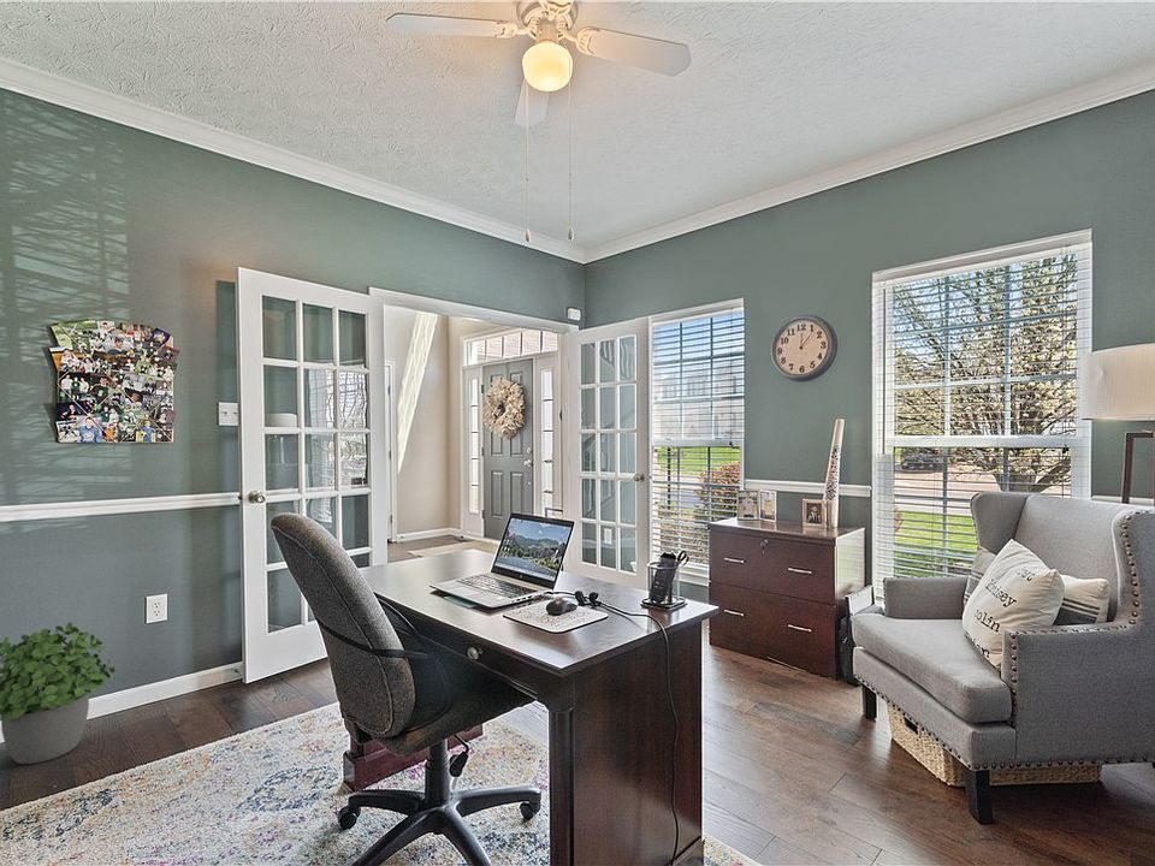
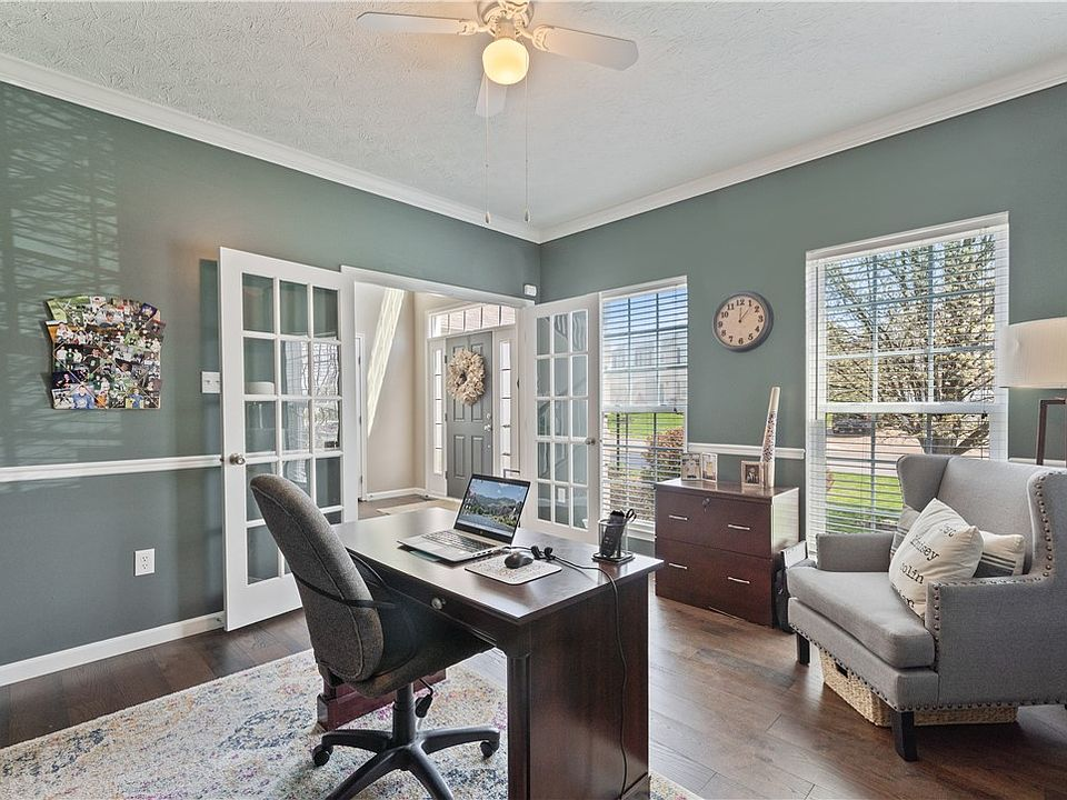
- potted plant (48, 688)
